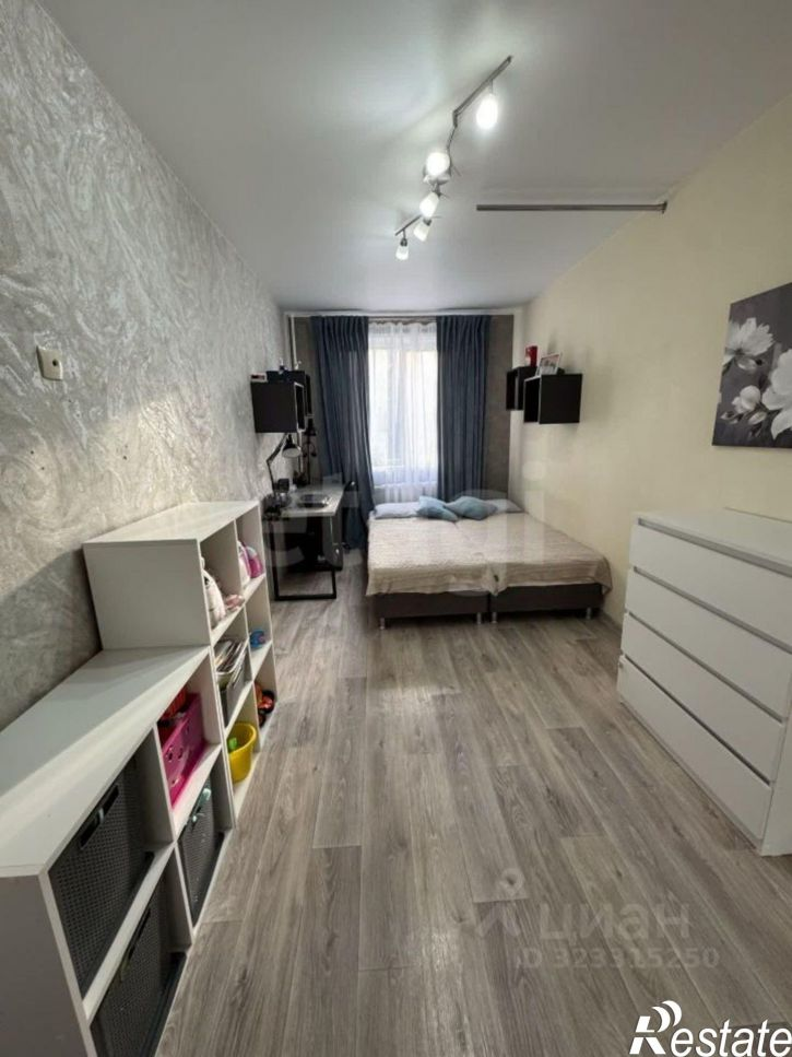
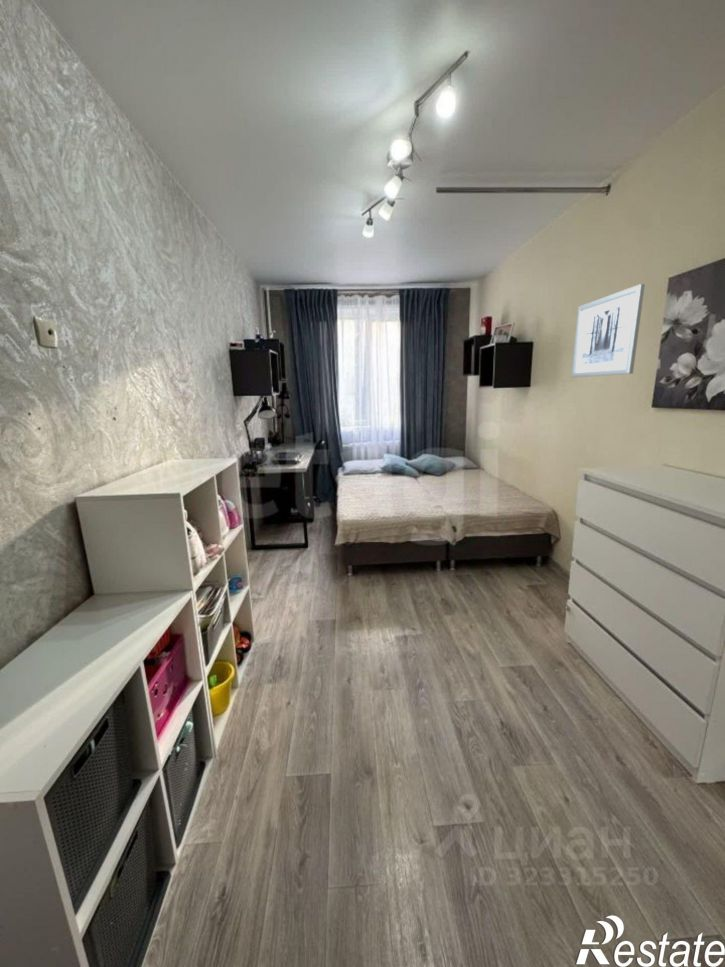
+ wall art (602, 337)
